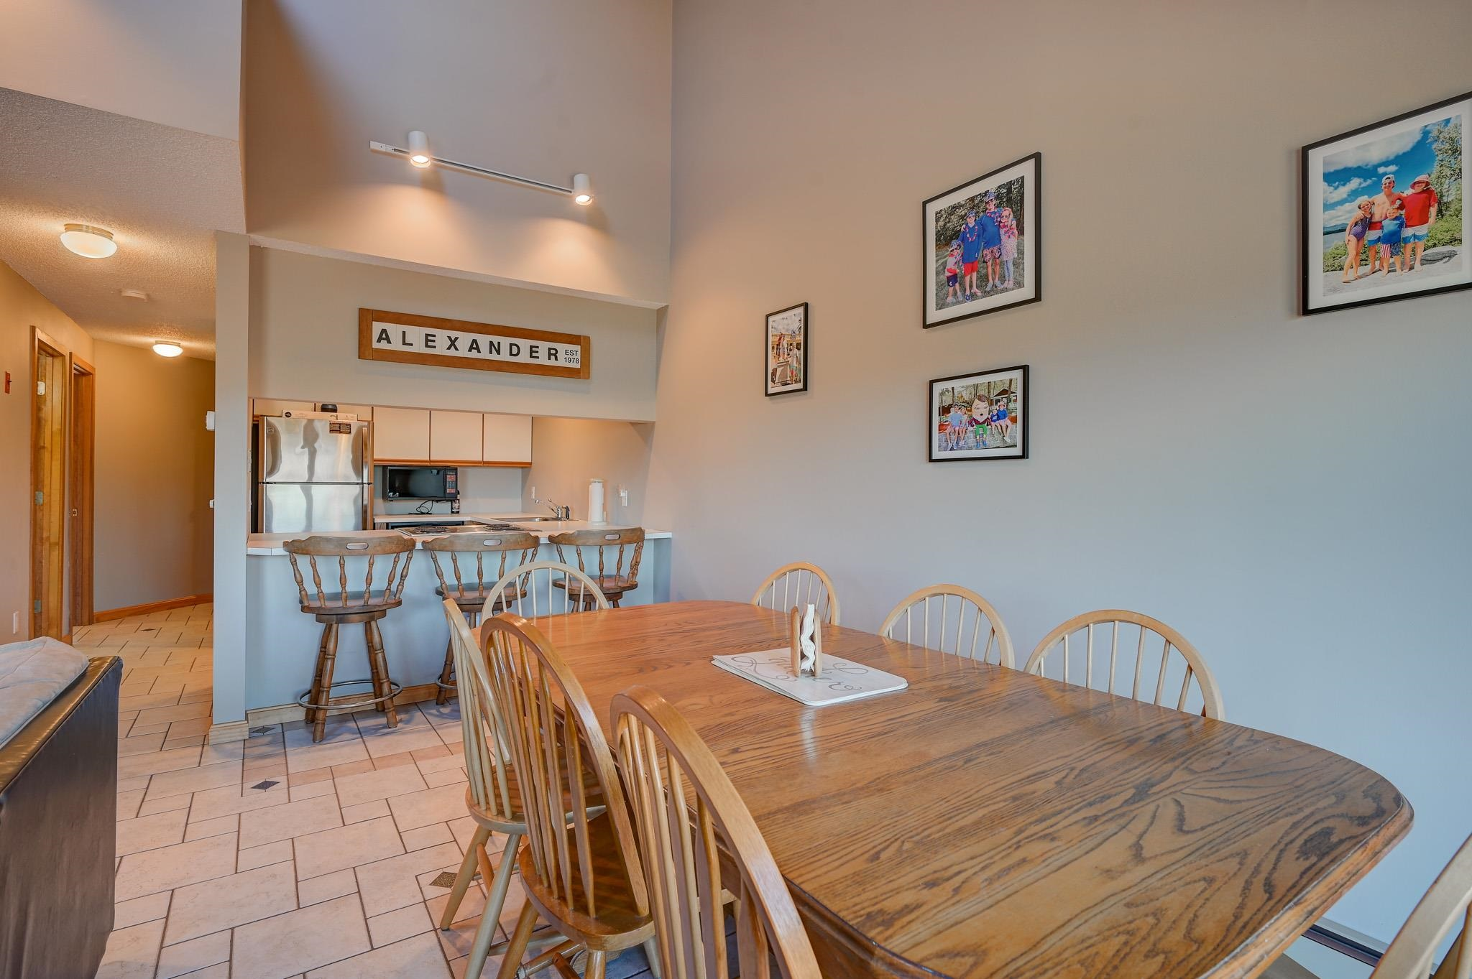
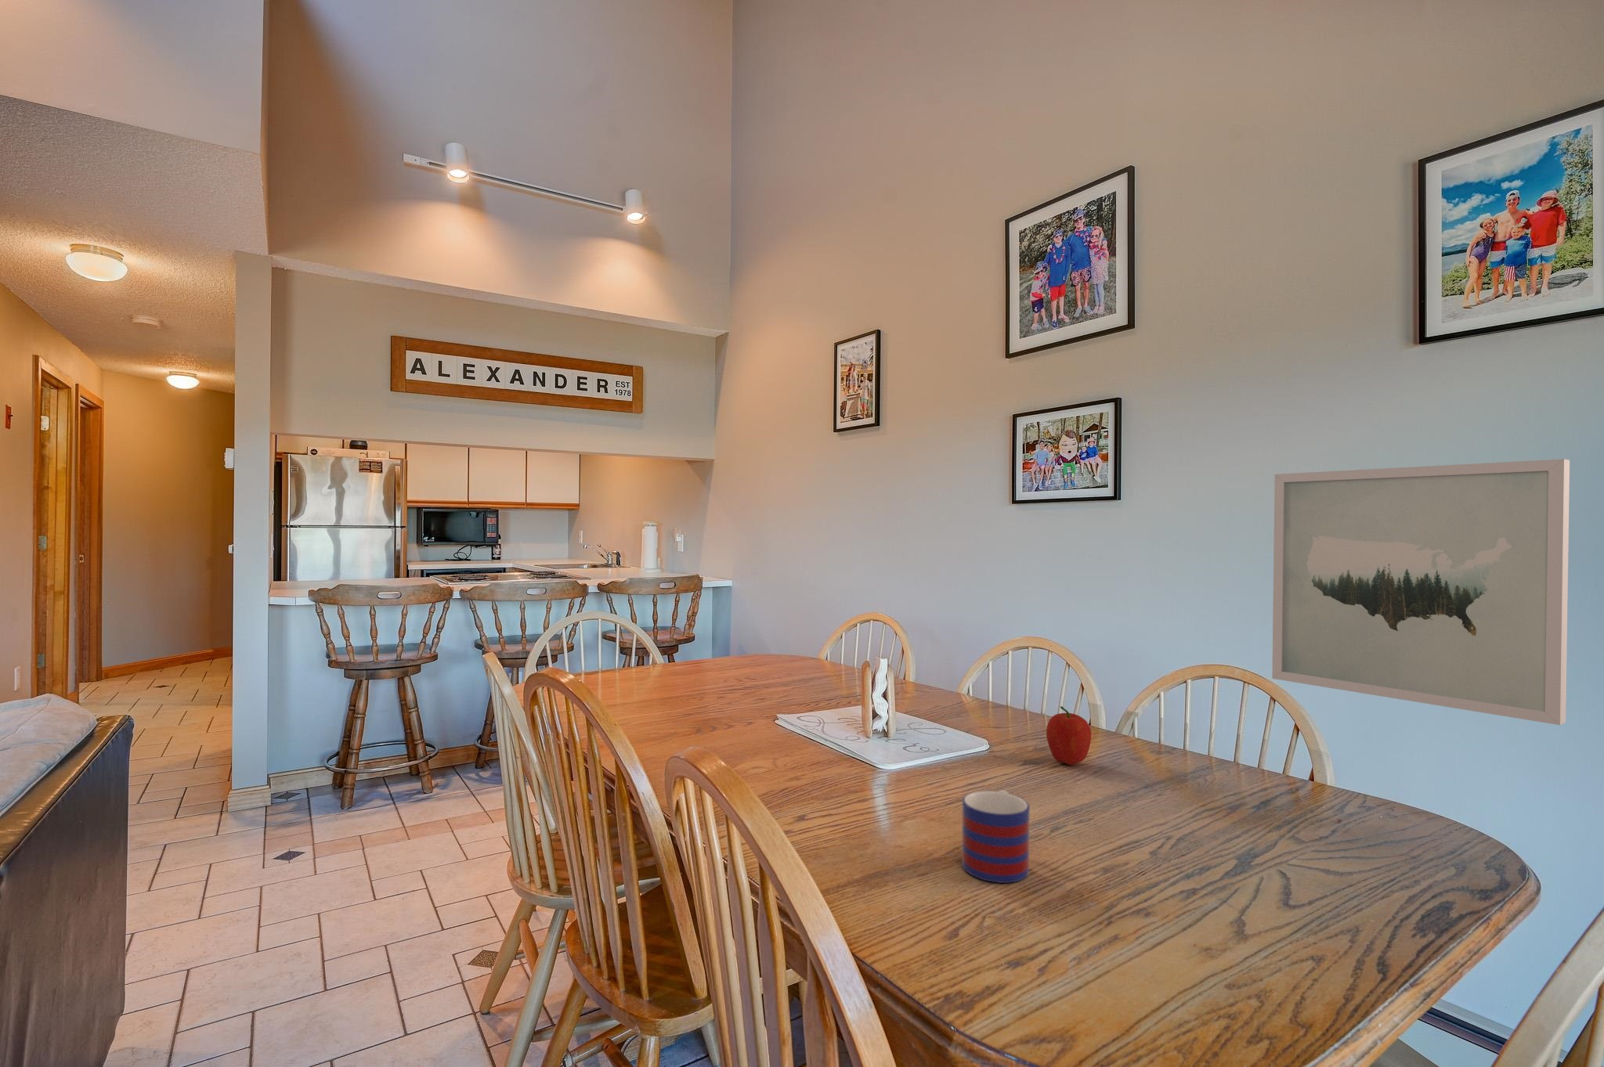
+ wall art (1402, 582)
+ mug (997, 829)
+ fruit (1067, 735)
